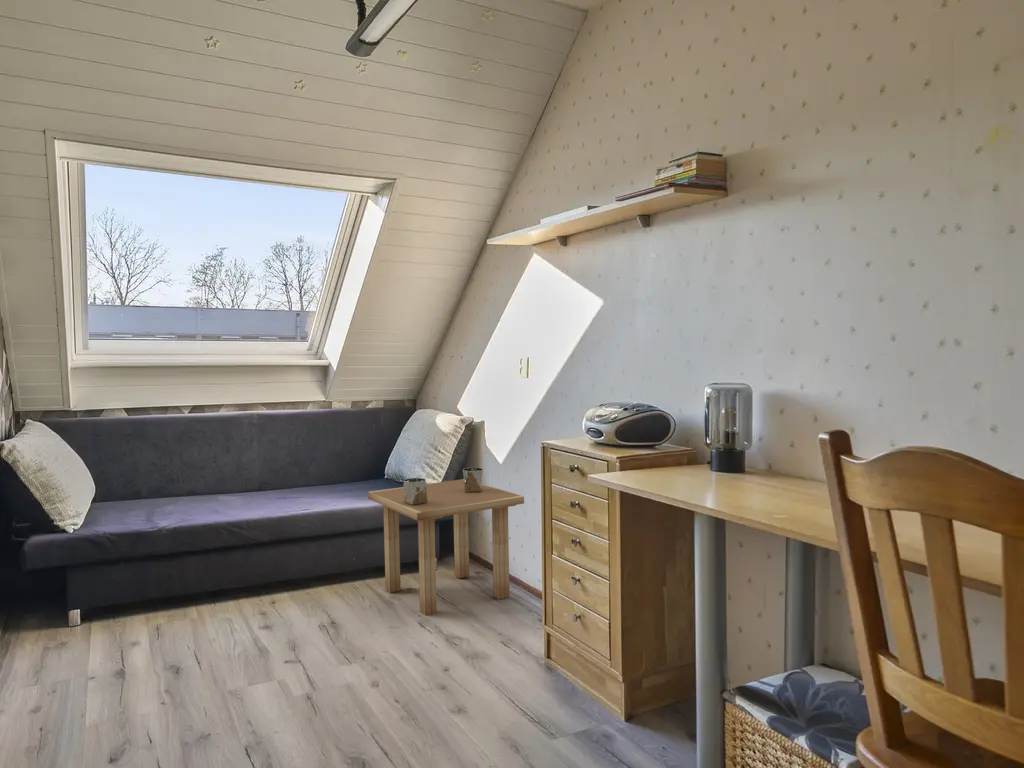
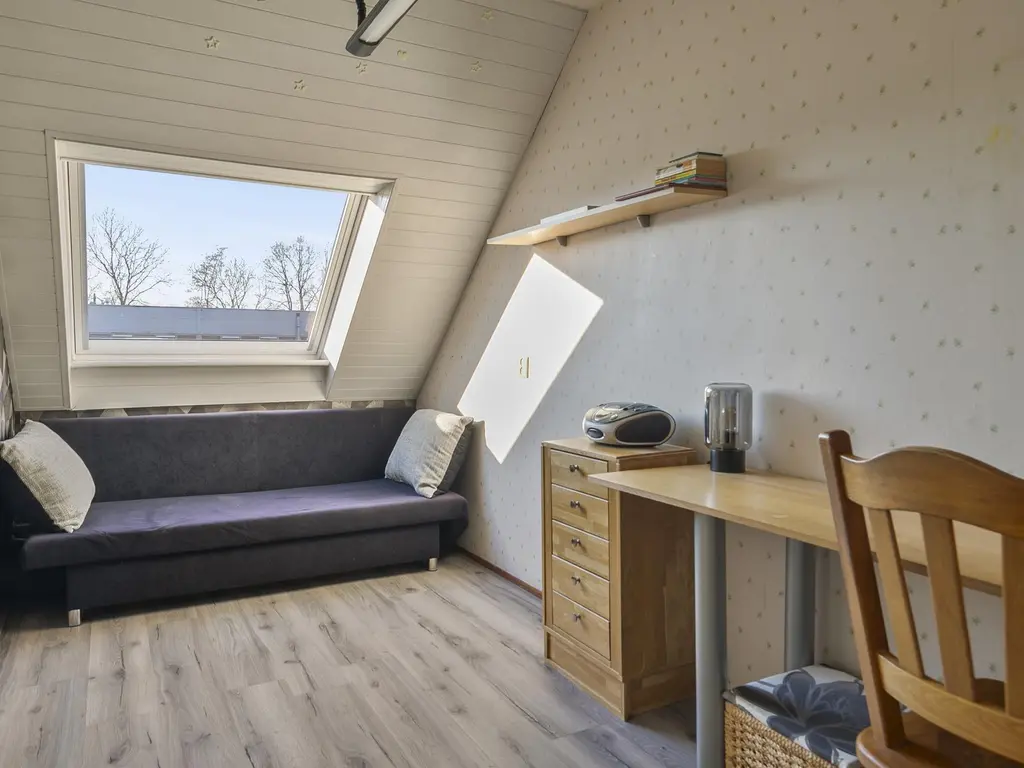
- side table (454, 533)
